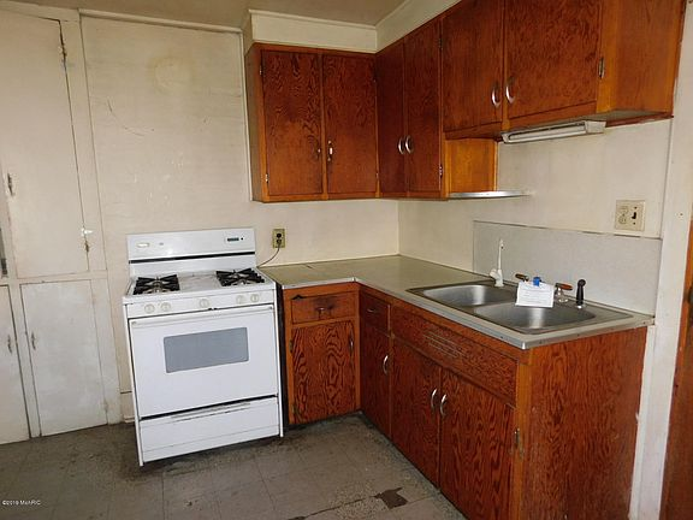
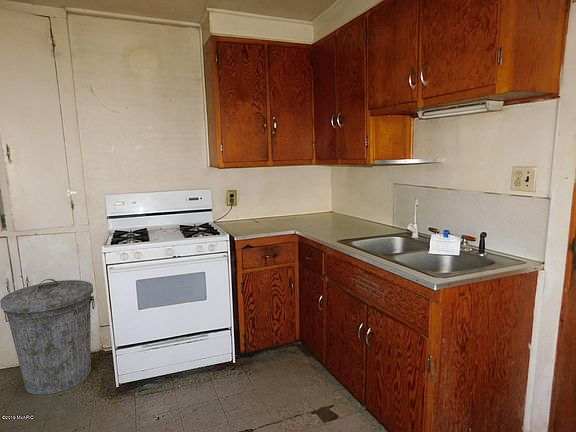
+ trash can (53, 329)
